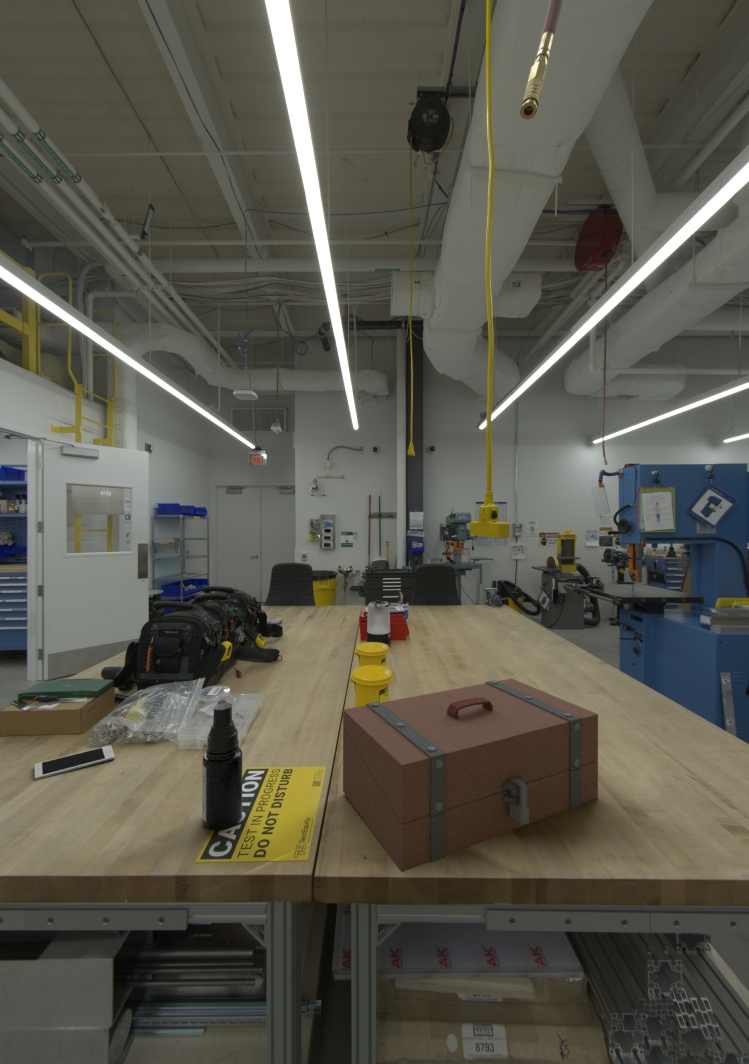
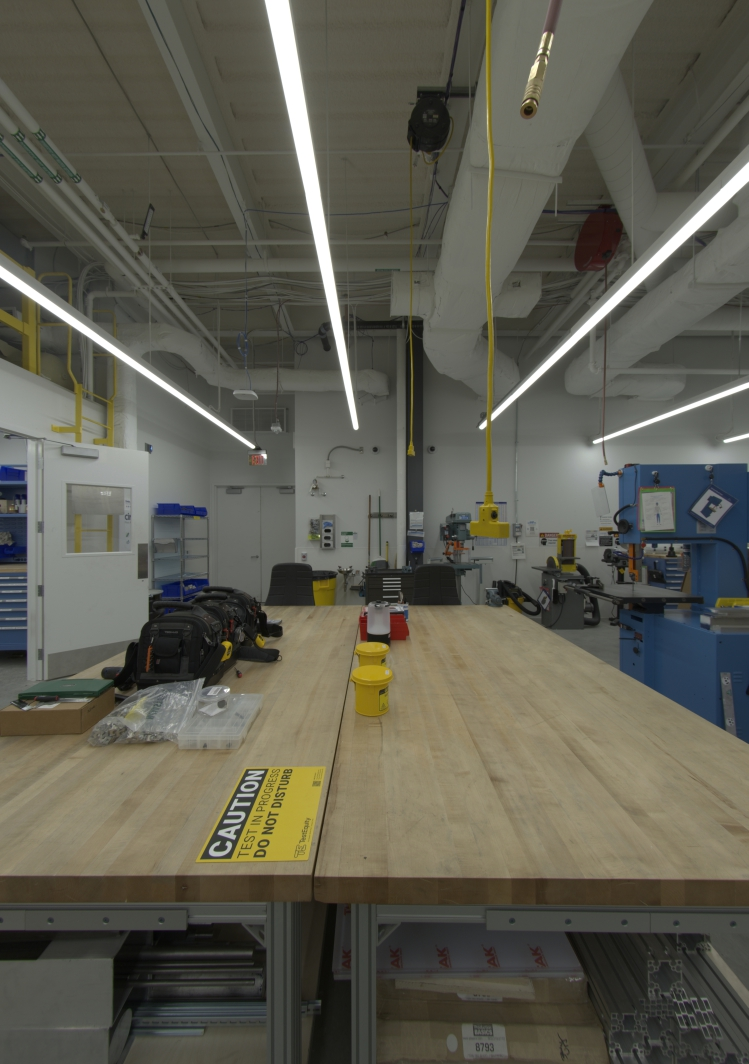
- spray bottle (222, 762)
- toolbox (474, 751)
- cell phone (75, 761)
